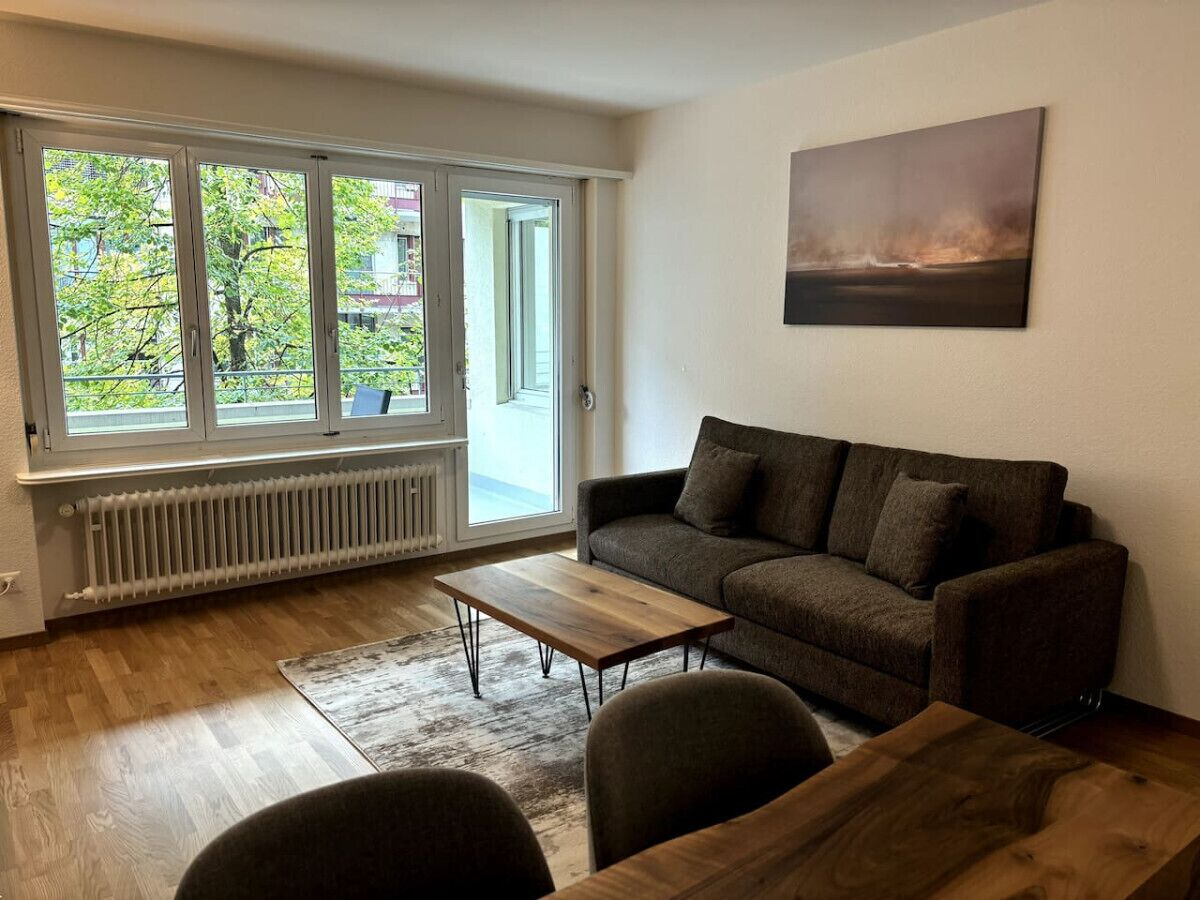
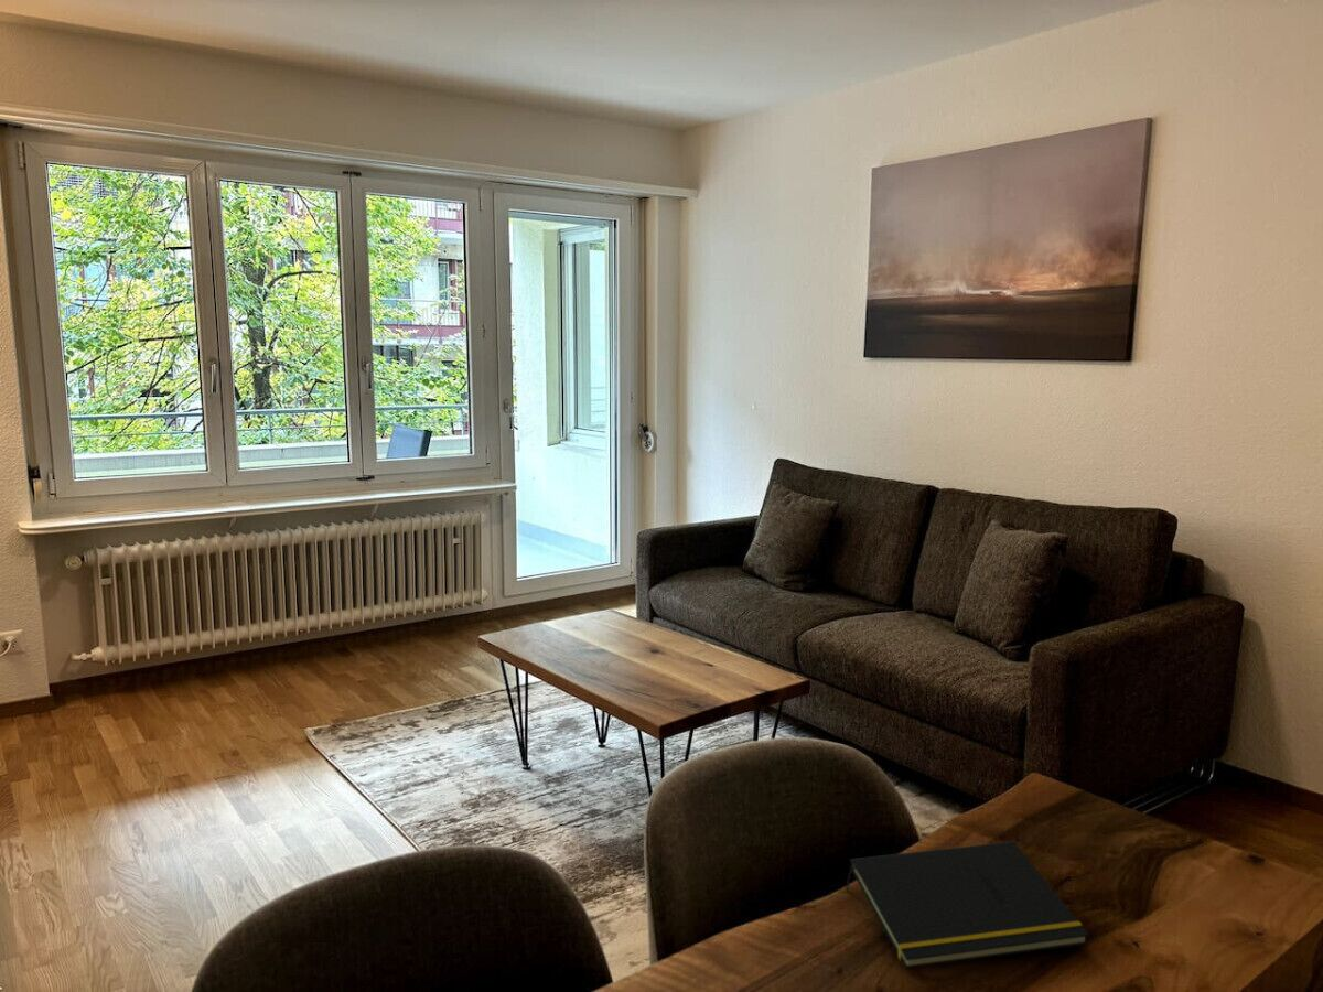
+ notepad (964, 899)
